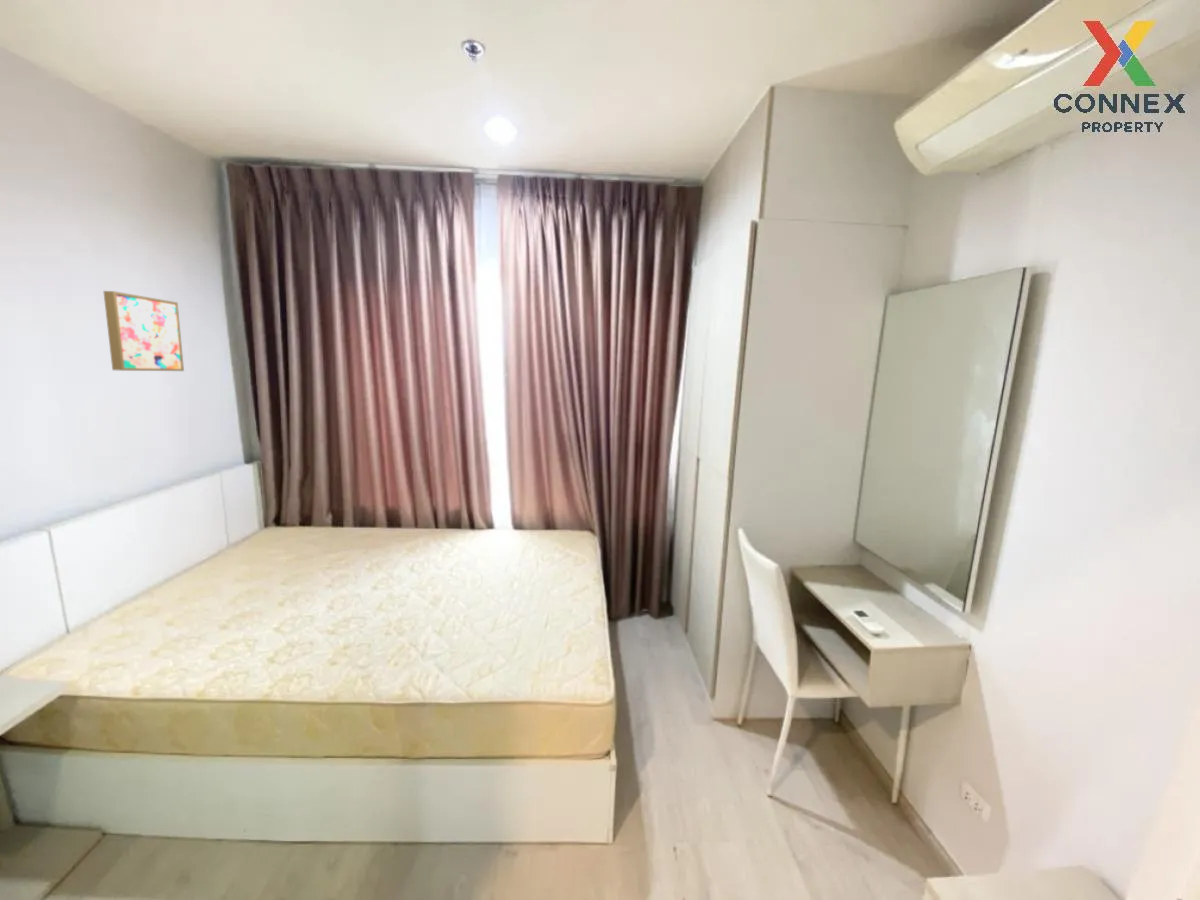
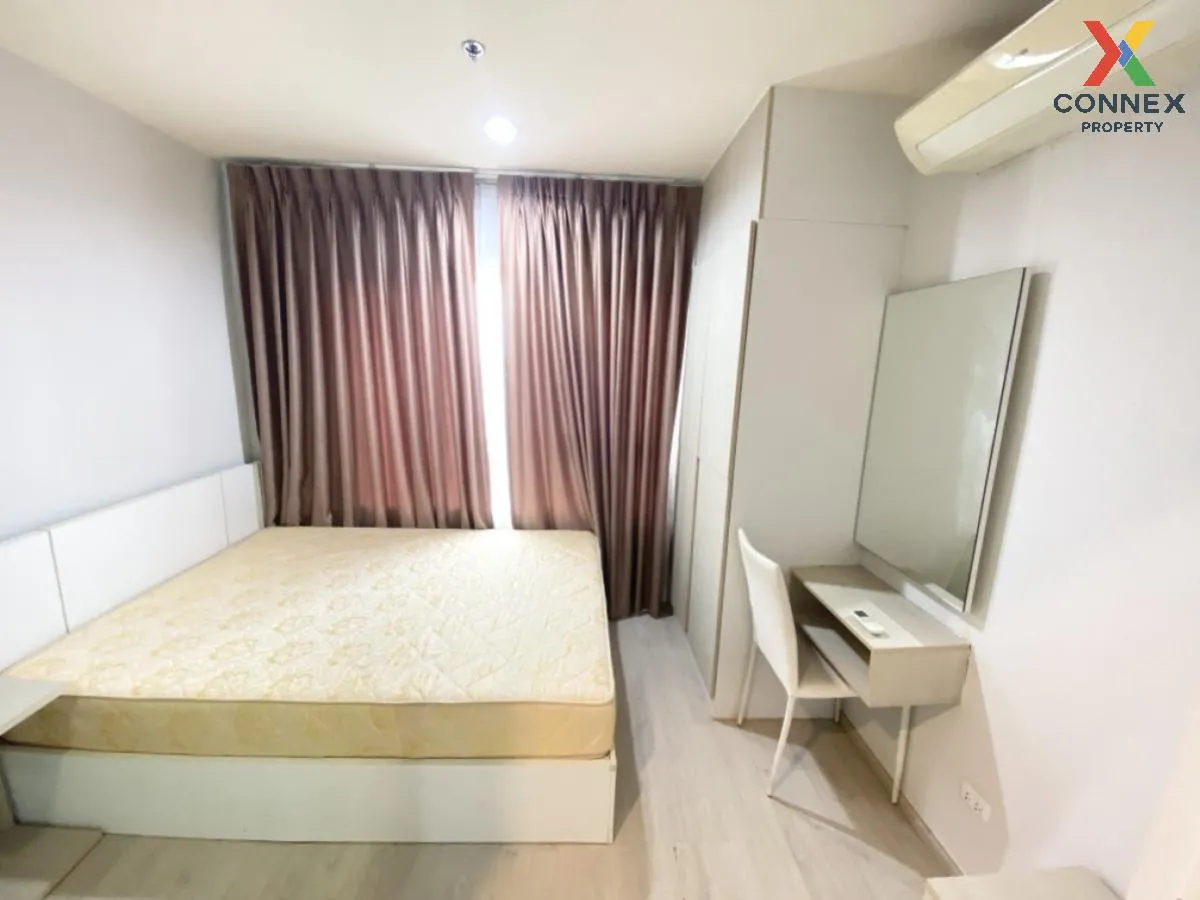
- wall art (147, 334)
